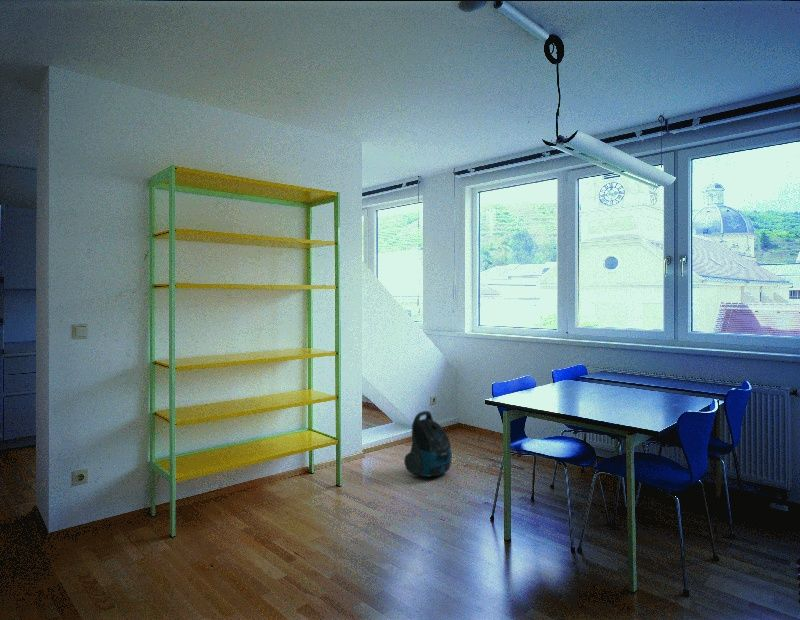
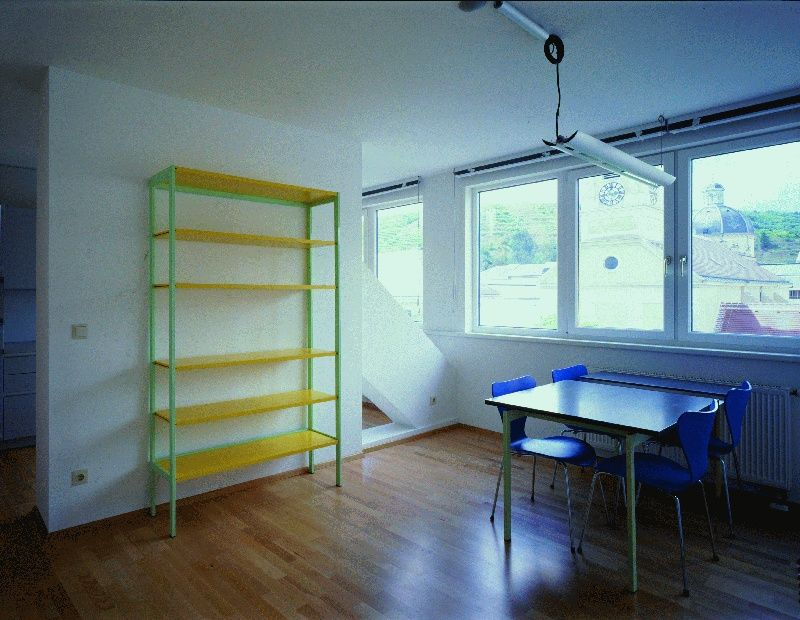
- vacuum cleaner (429, 443)
